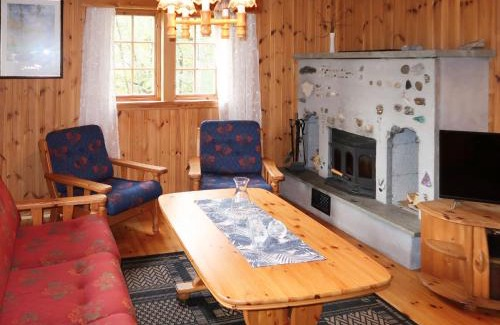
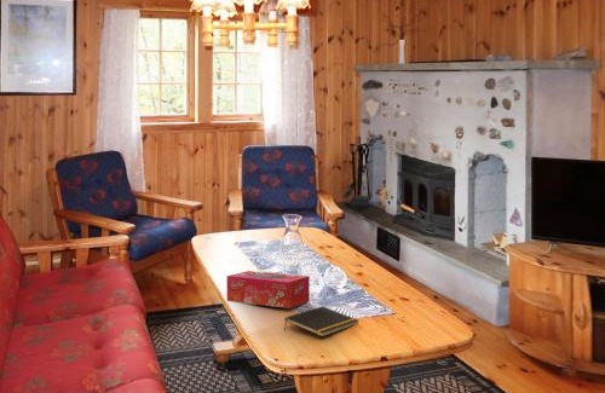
+ tissue box (267, 288)
+ notepad (322, 320)
